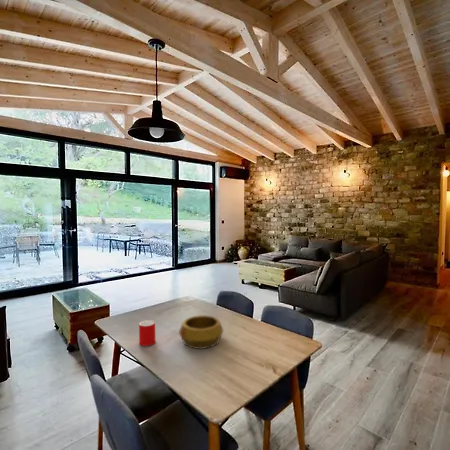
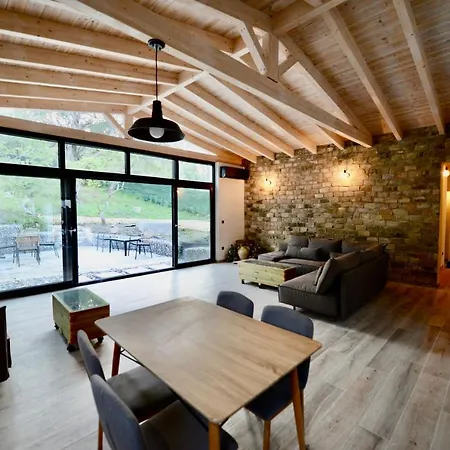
- decorative bowl (201, 331)
- cup (148, 331)
